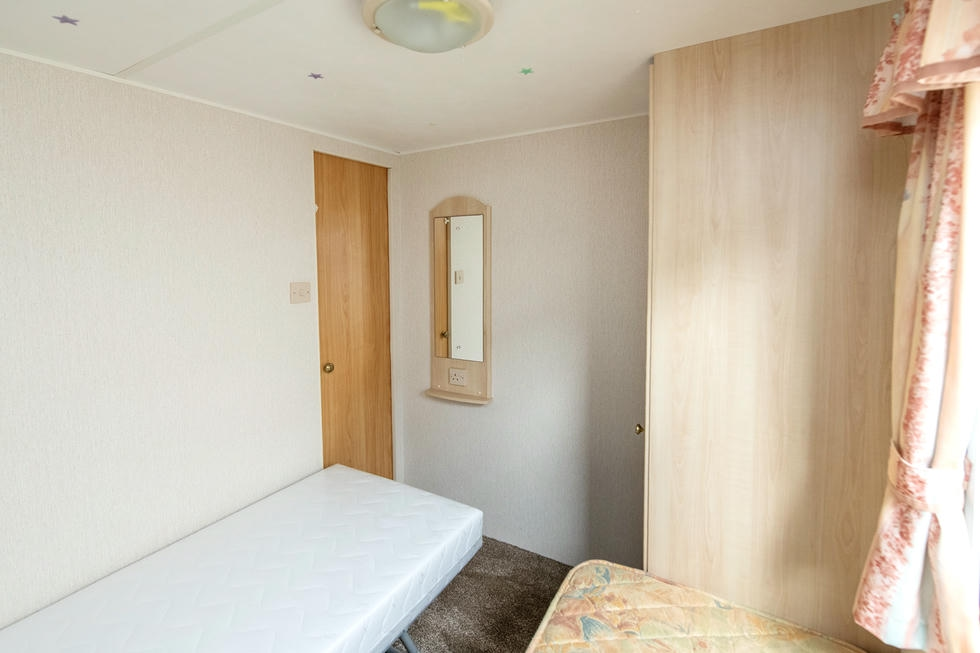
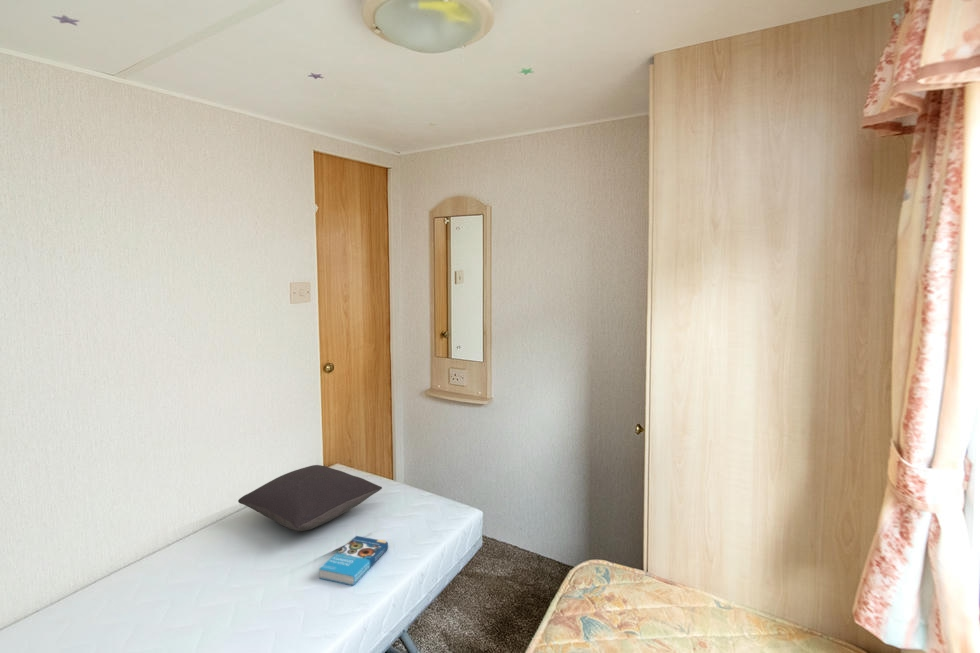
+ pillow (312, 495)
+ book (355, 558)
